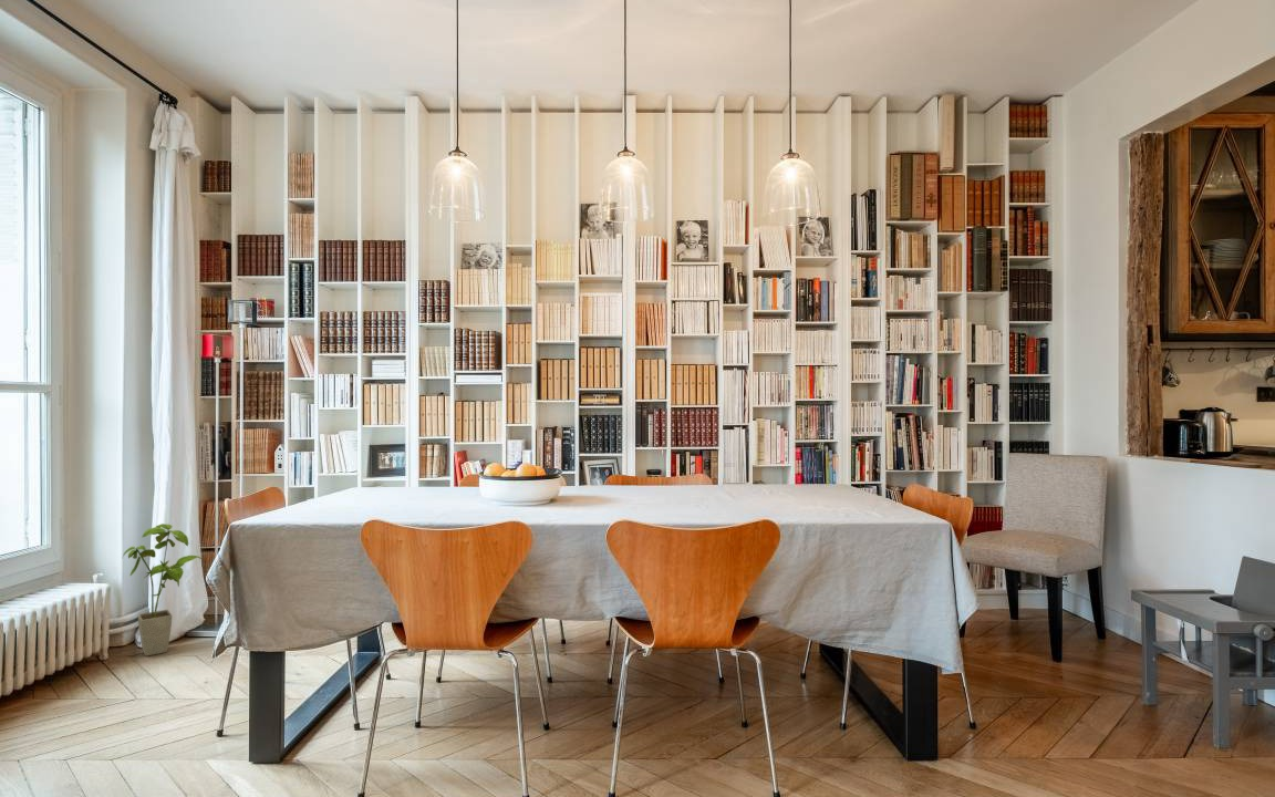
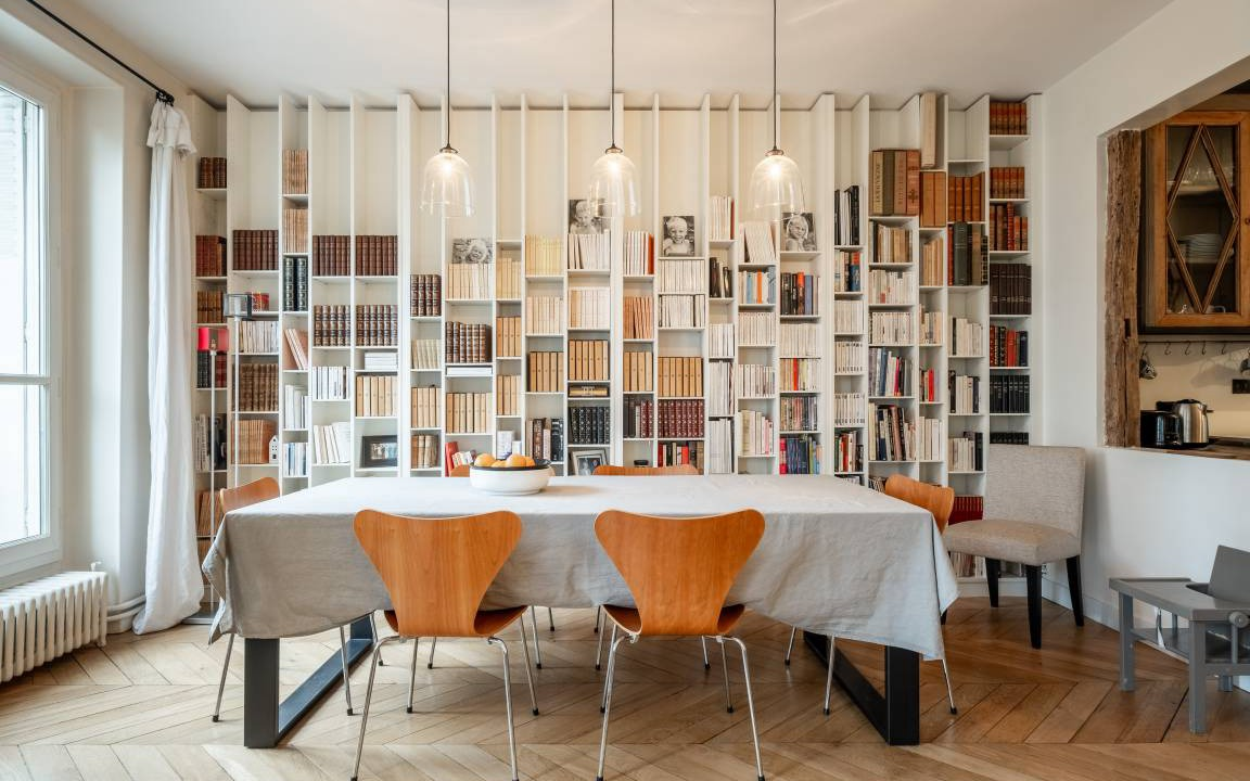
- house plant (164, 587)
